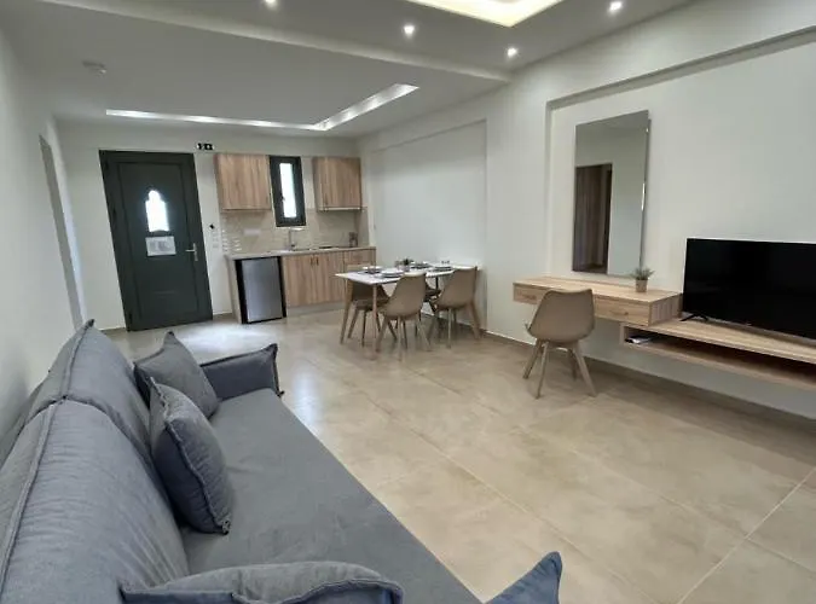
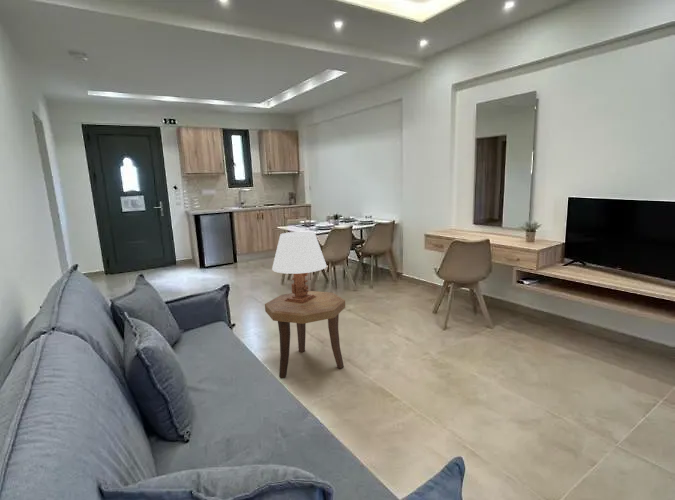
+ table lamp (299, 266)
+ side table (305, 331)
